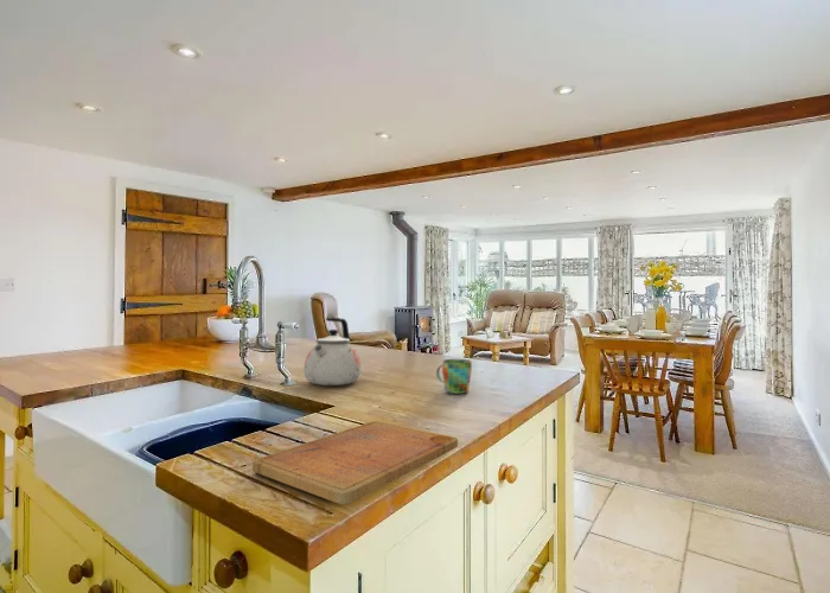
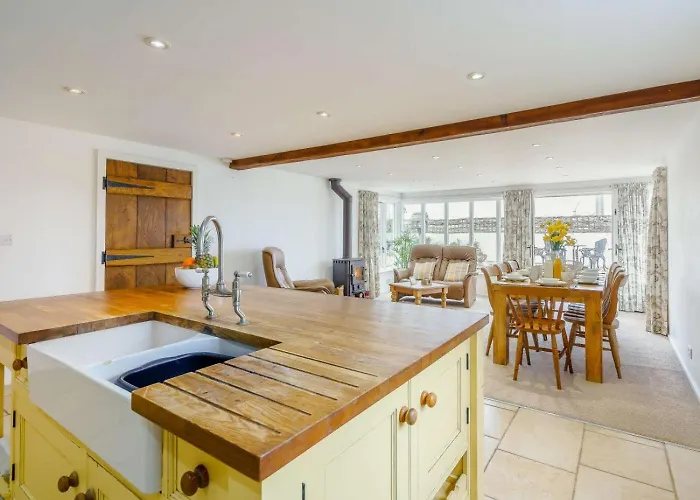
- cutting board (363, 452)
- mug (452, 375)
- kettle (332, 350)
